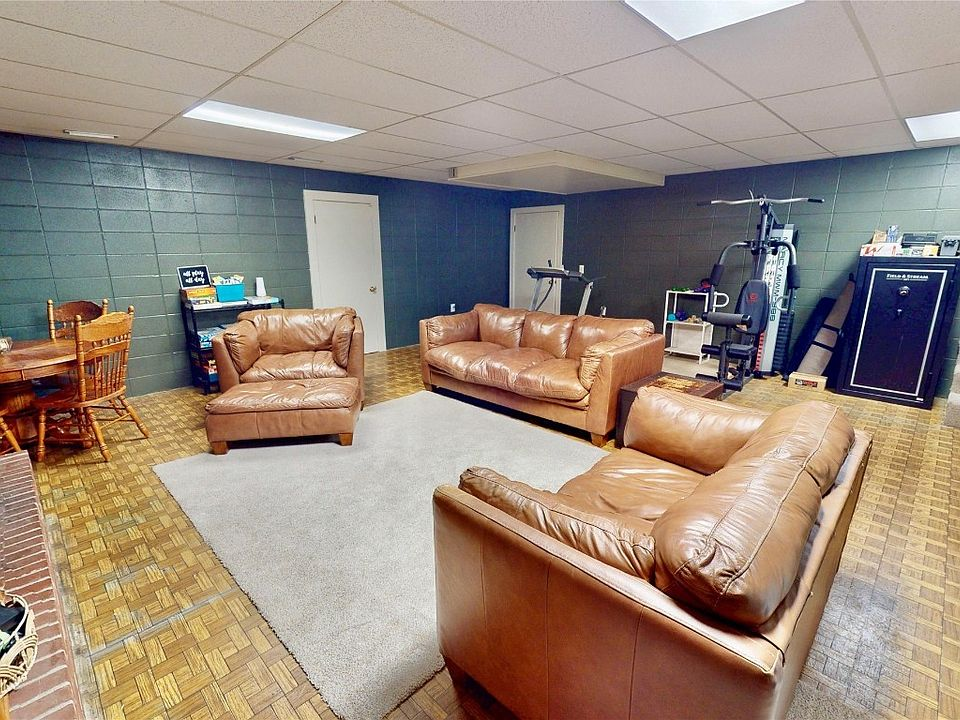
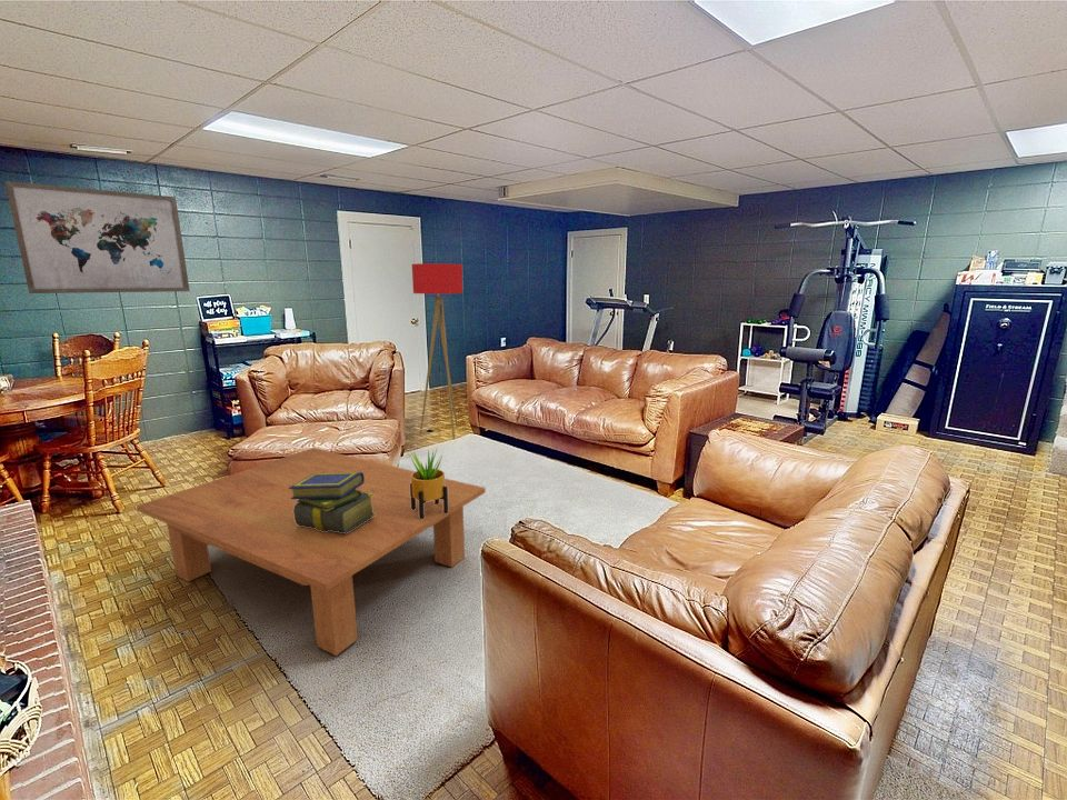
+ coffee table (321, 531)
+ stack of books (330, 499)
+ floor lamp (441, 352)
+ wall art (107, 241)
+ potted plant (428, 479)
